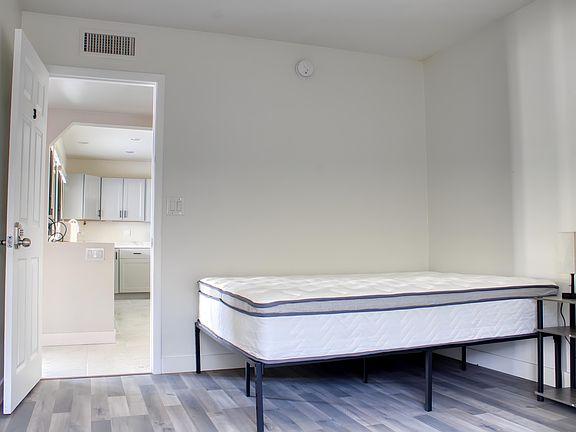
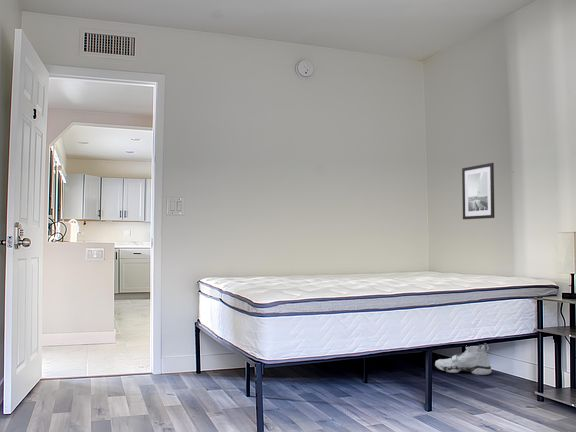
+ wall art (477, 192)
+ sneaker (462, 356)
